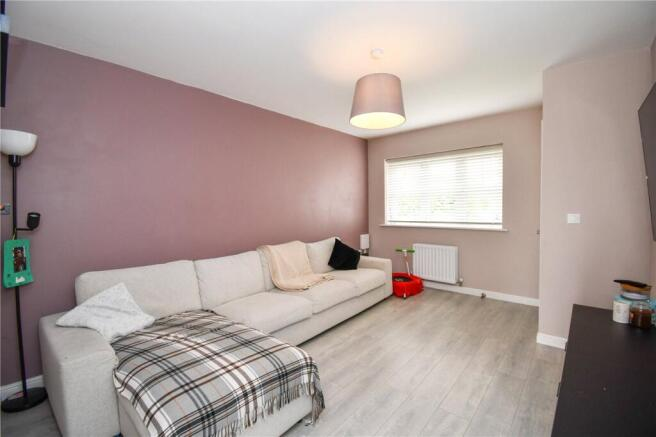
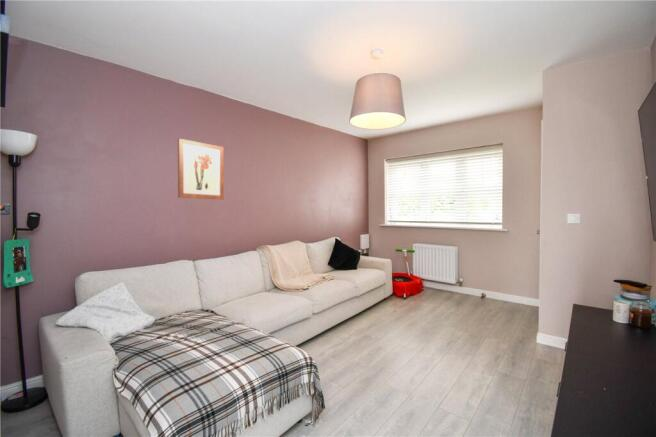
+ wall art (202, 171)
